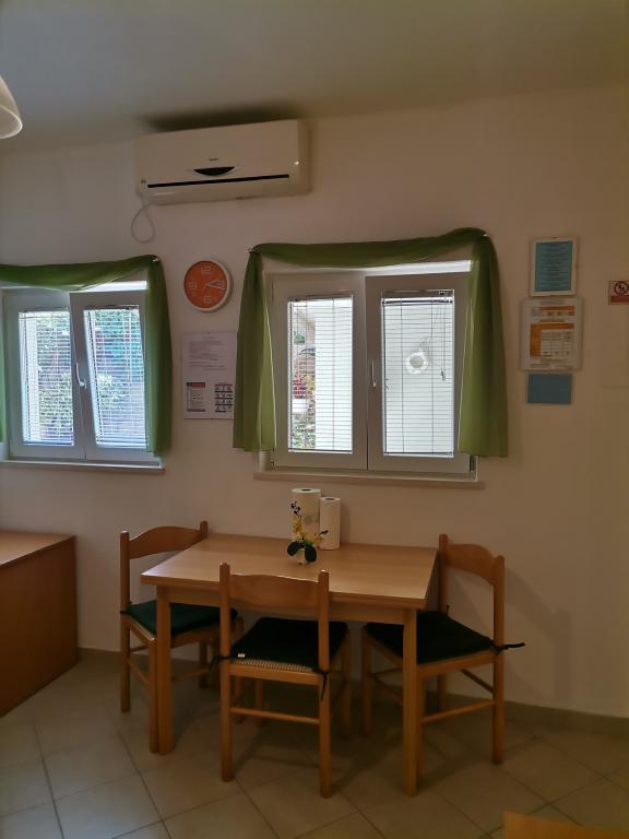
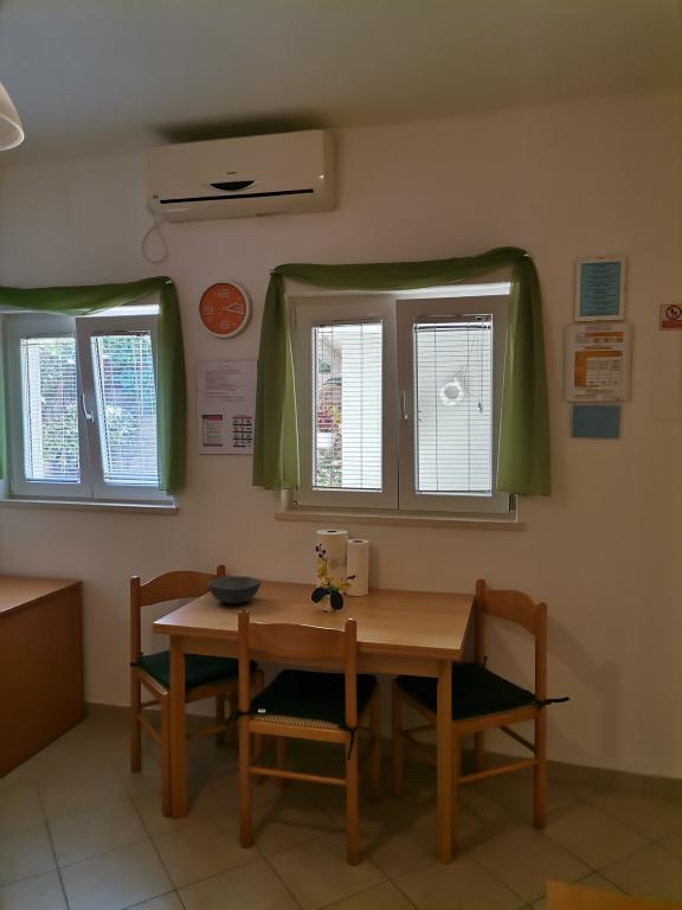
+ bowl (234, 590)
